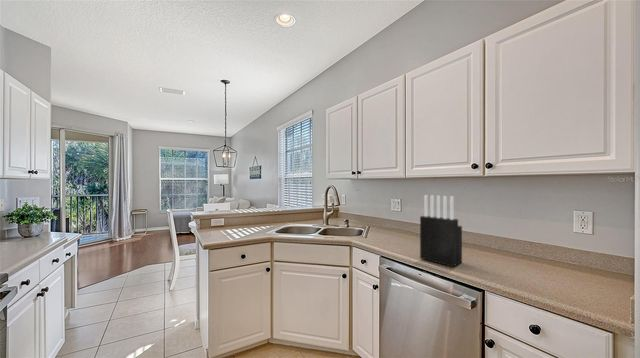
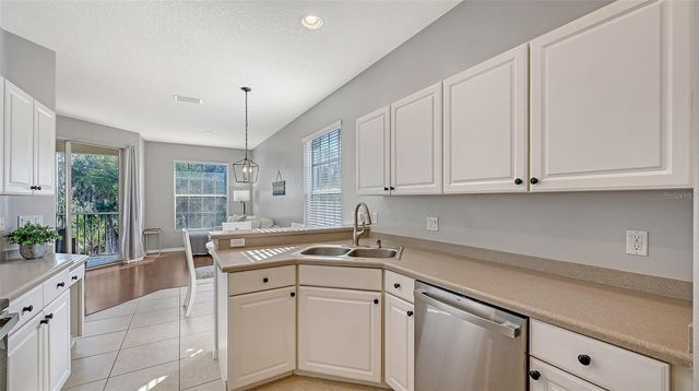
- knife block (441, 227)
